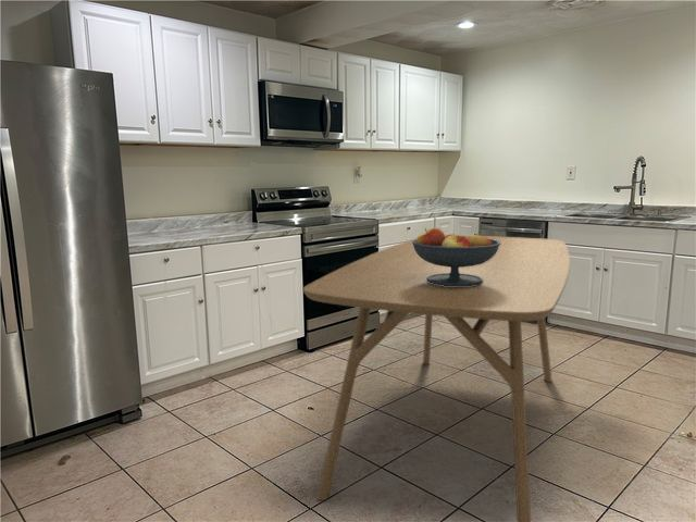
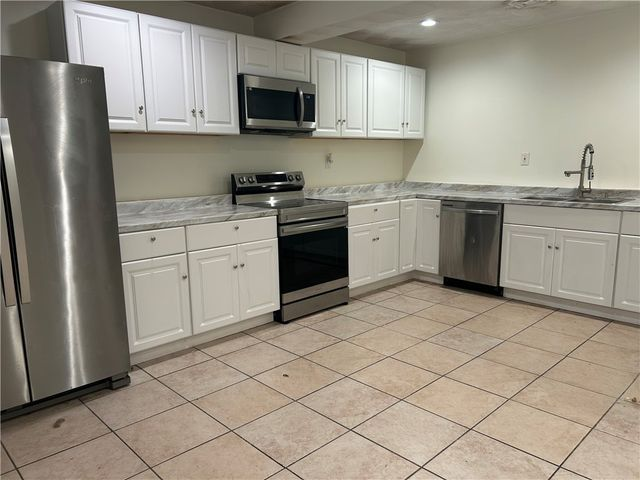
- fruit bowl (455, 253)
- dining table (467, 339)
